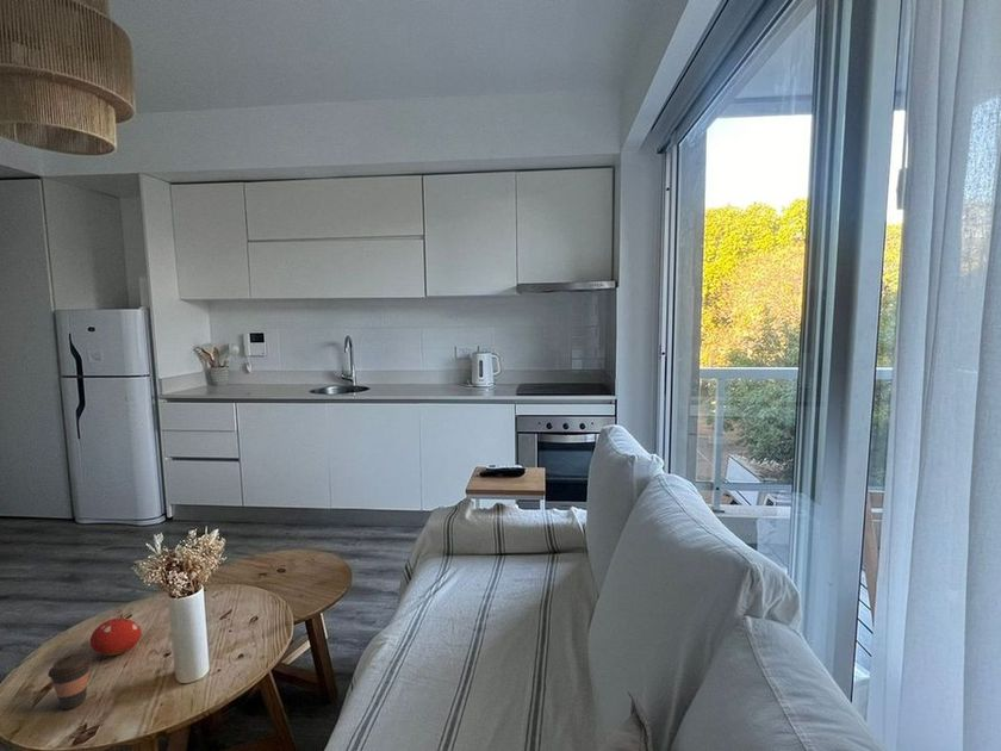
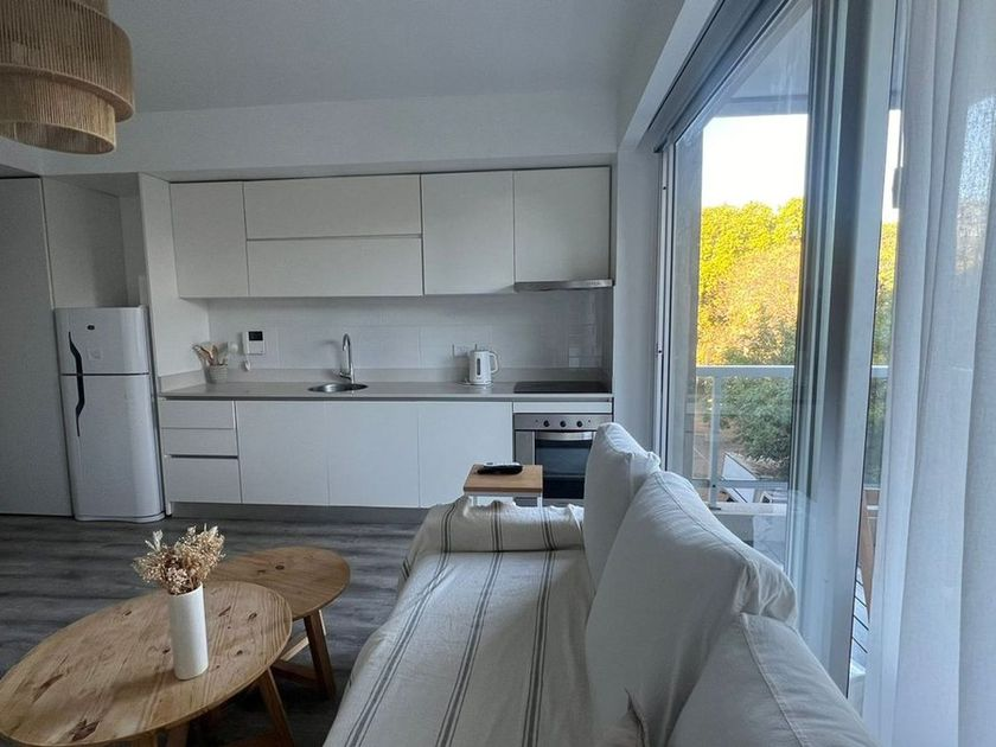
- fruit (116, 634)
- coffee cup (72, 681)
